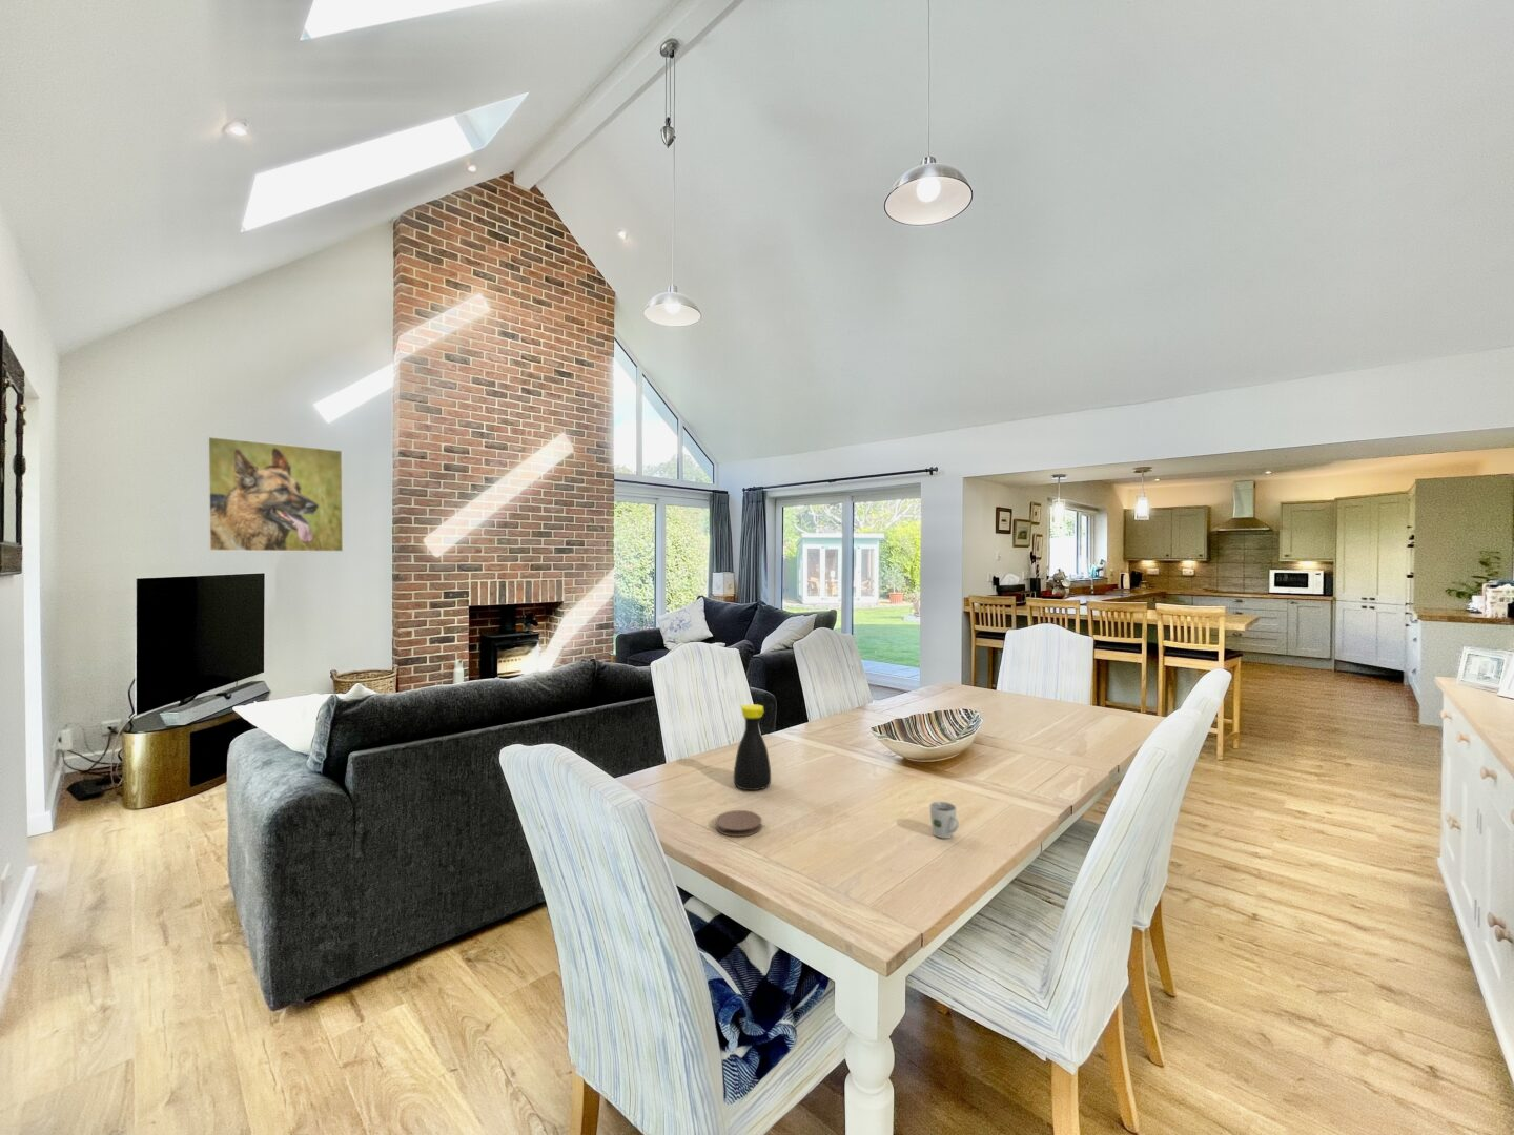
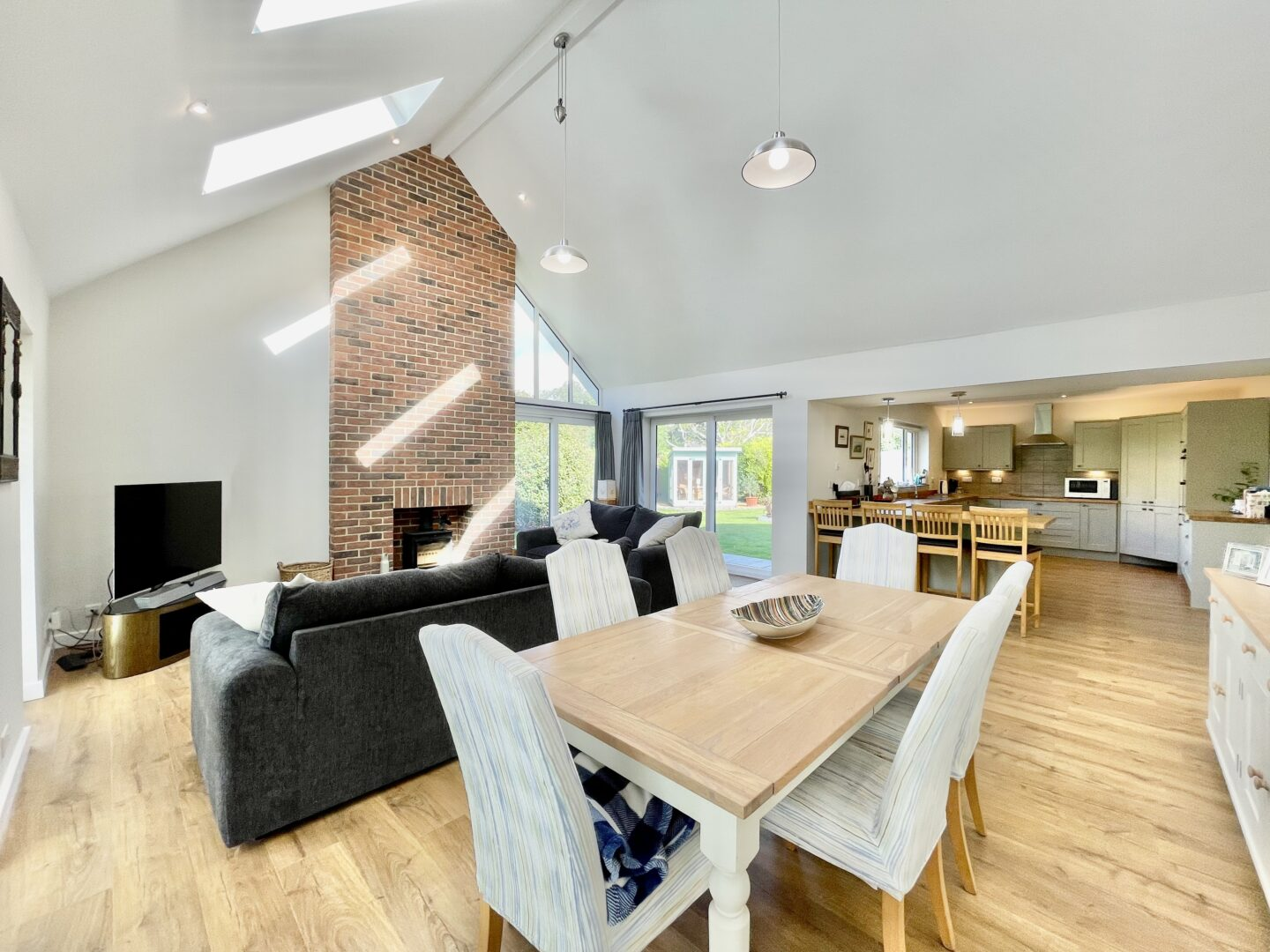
- coaster (738, 823)
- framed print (279, 497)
- bottle (752, 745)
- cup (945, 812)
